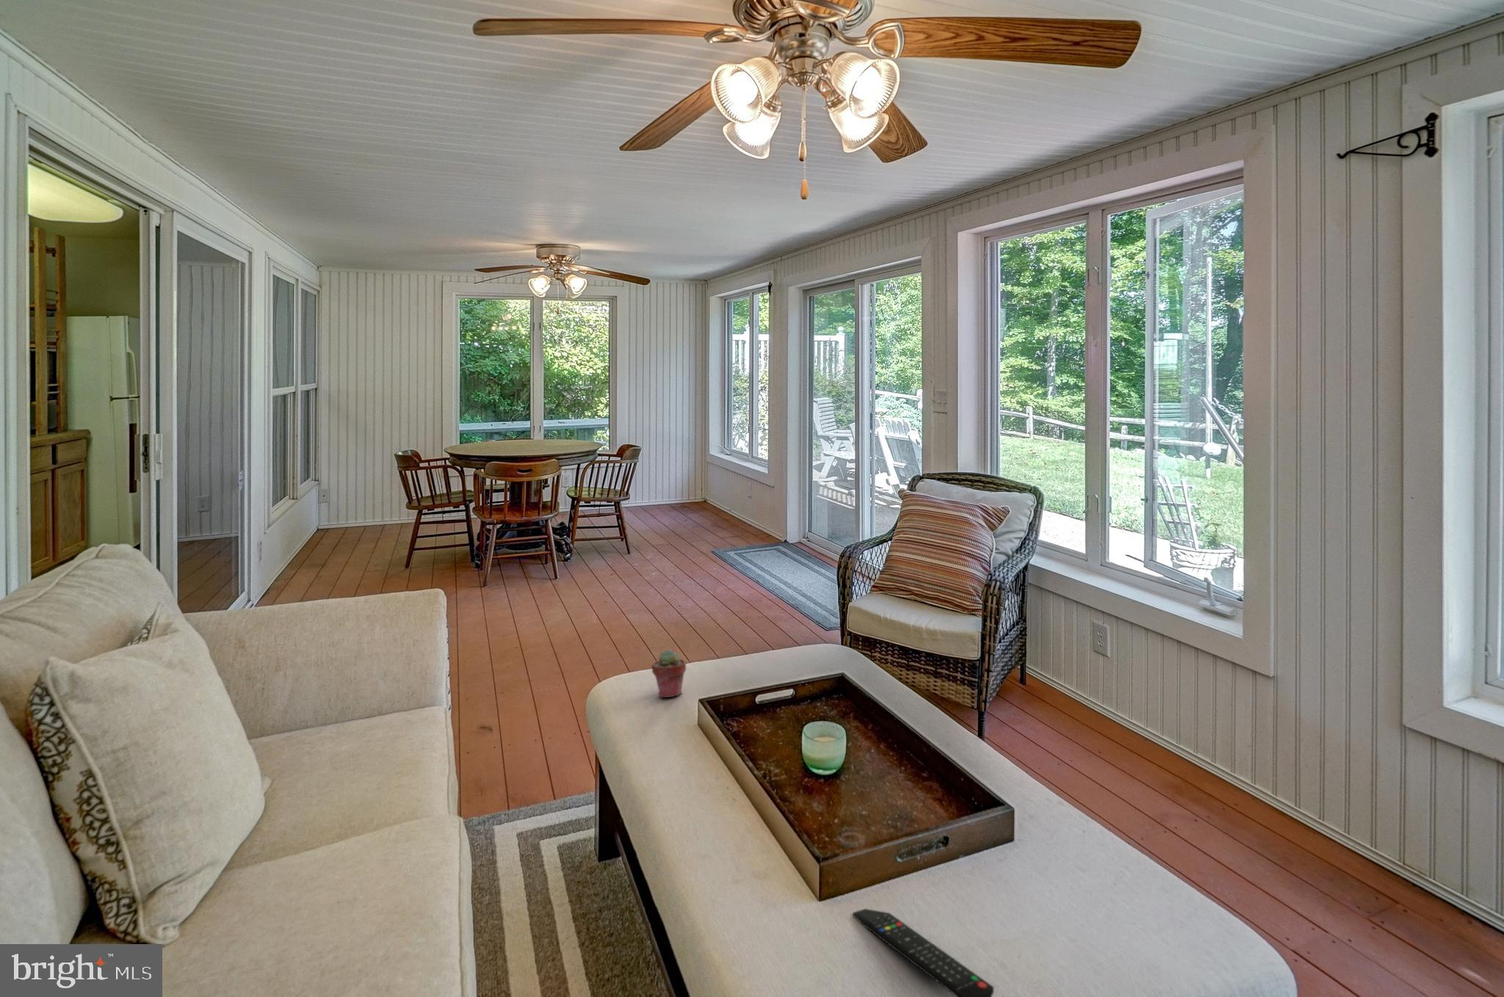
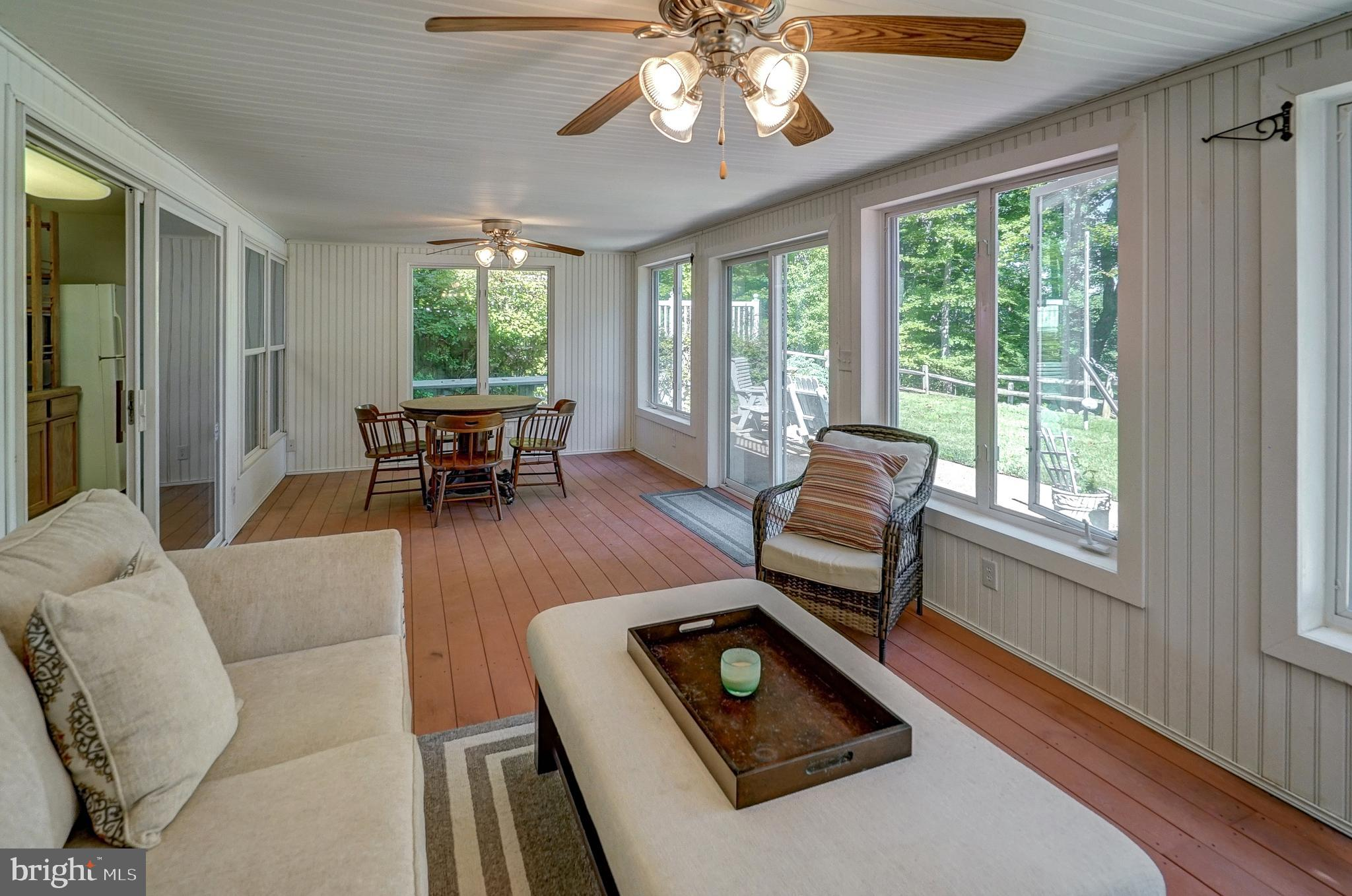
- remote control (919, 951)
- potted succulent (669, 672)
